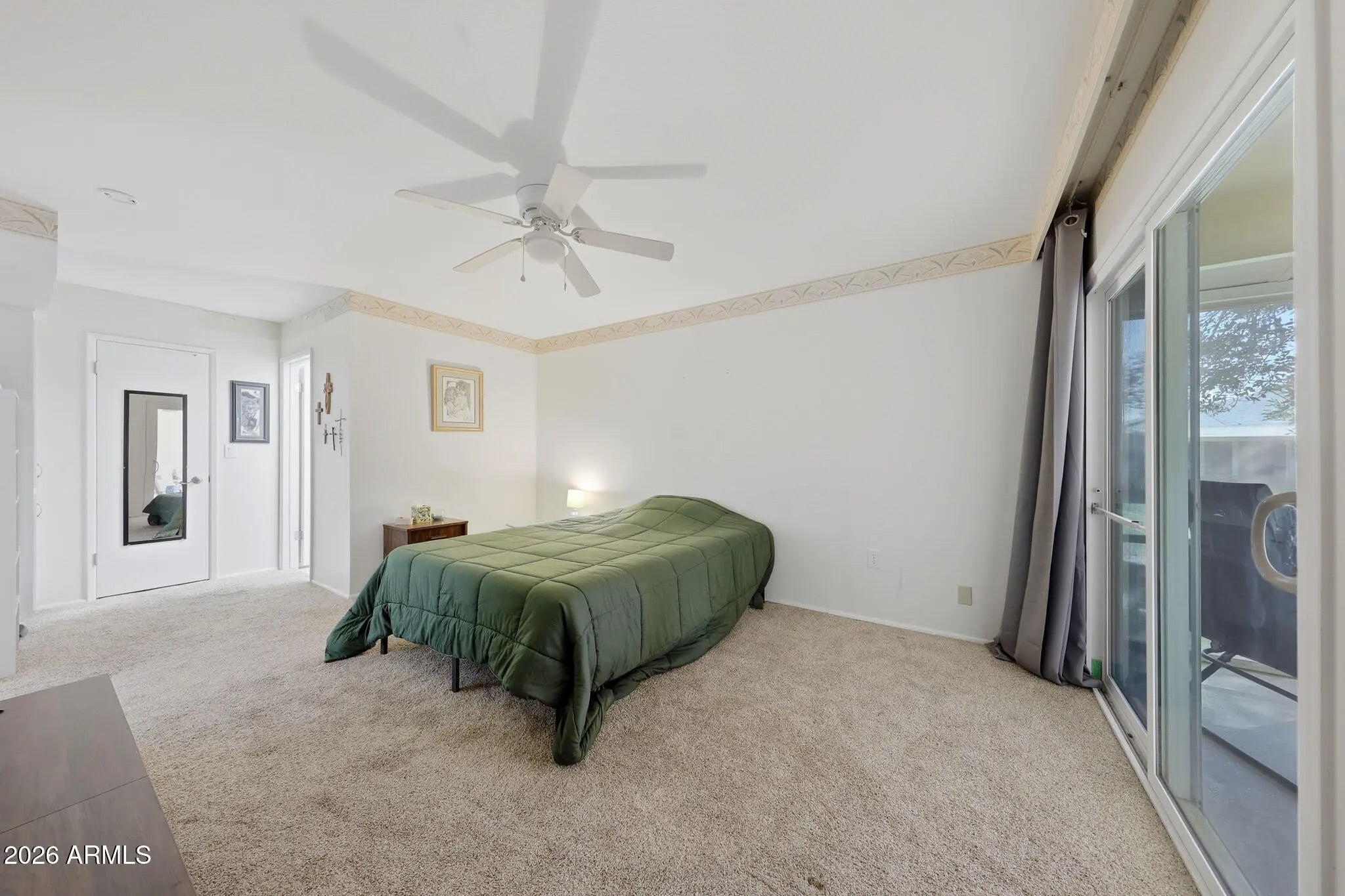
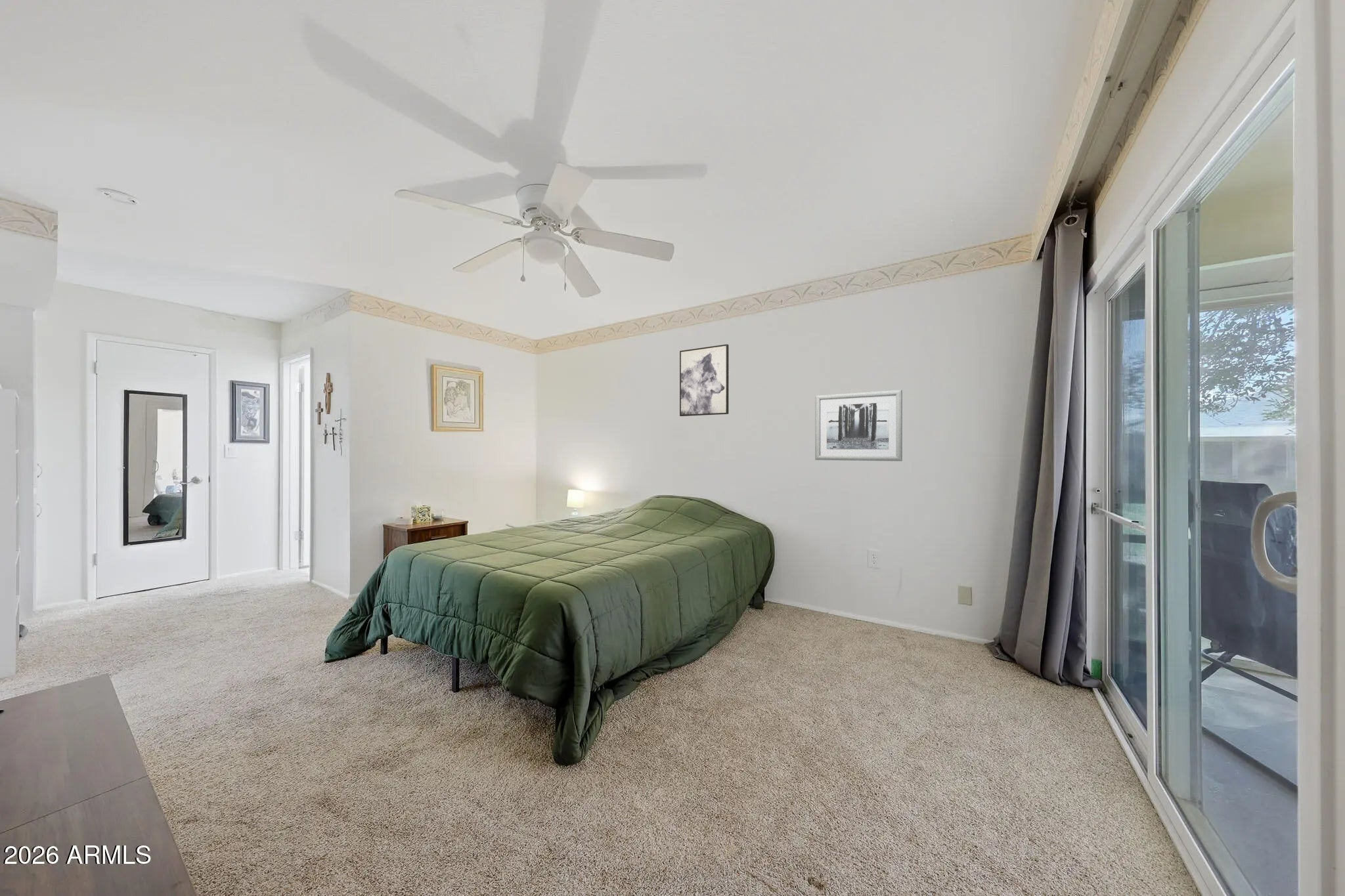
+ wall art (856, 426)
+ wall art (703, 381)
